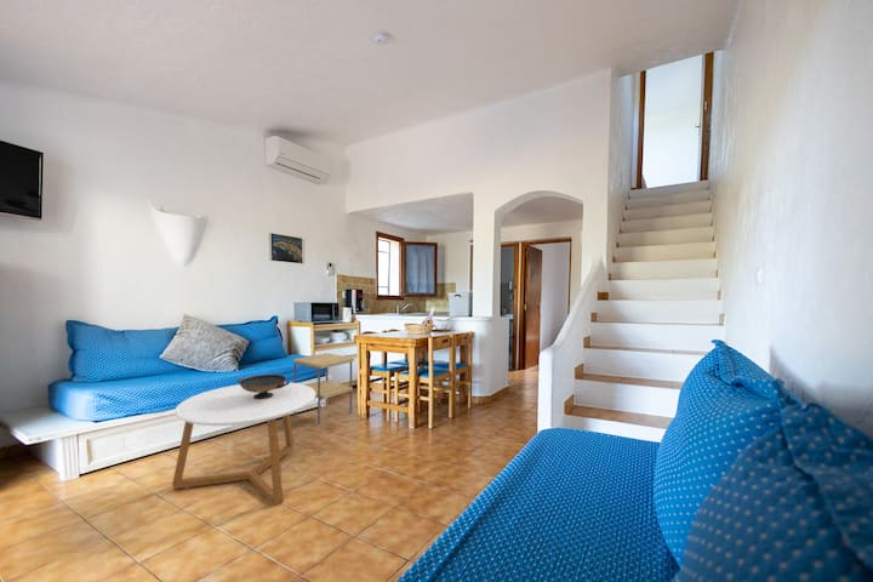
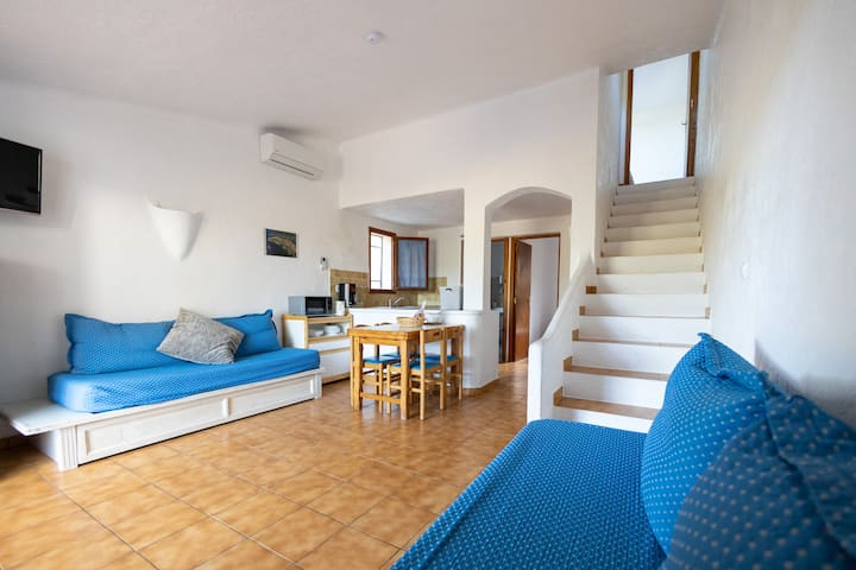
- side table (324, 387)
- decorative bowl (263, 387)
- coffee table (246, 423)
